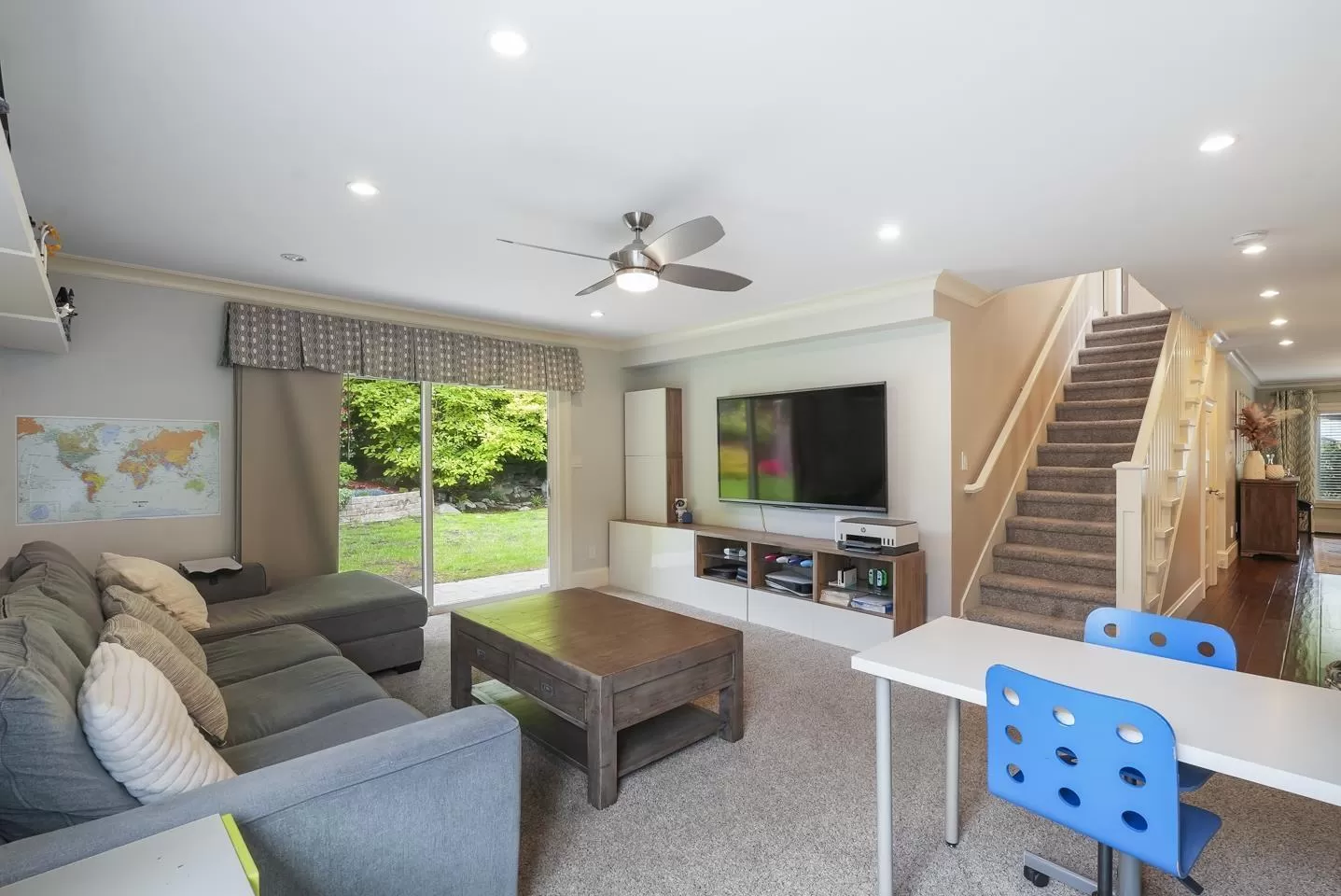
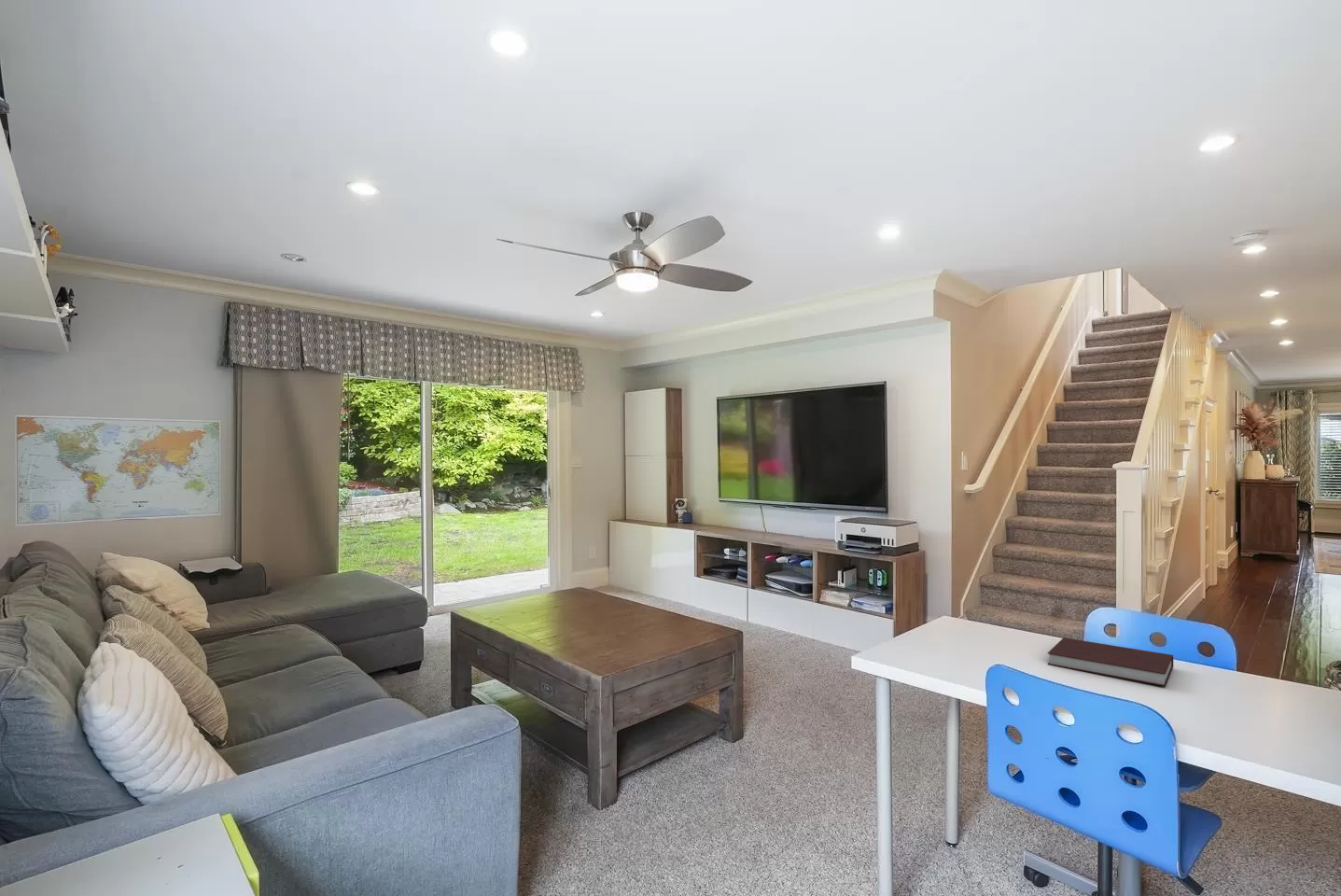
+ notebook (1110, 659)
